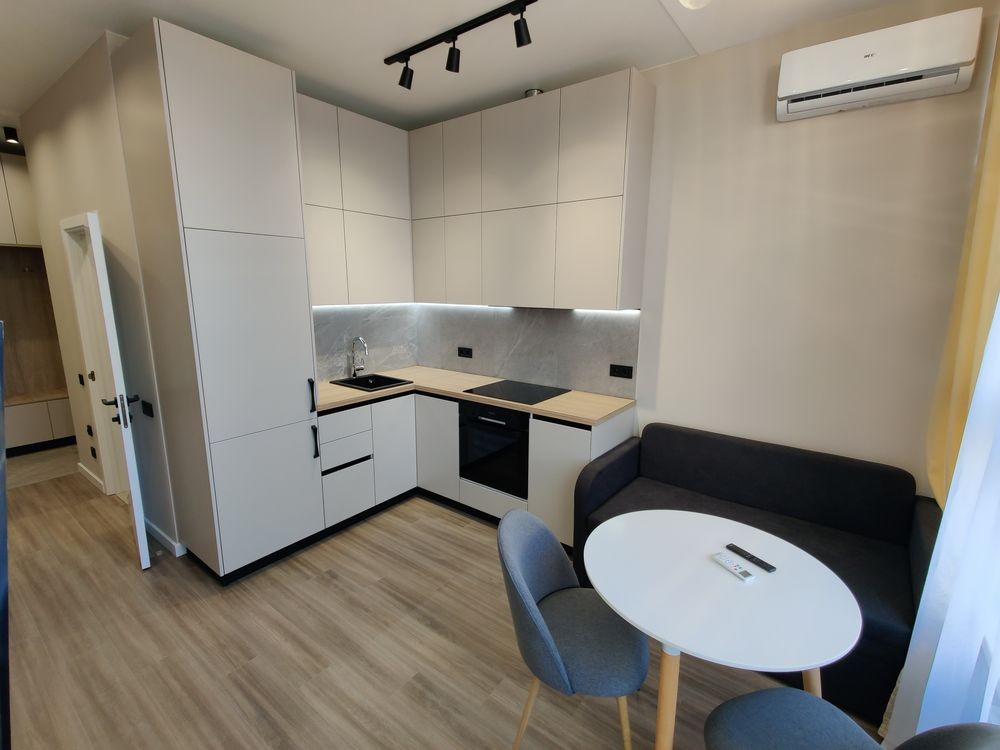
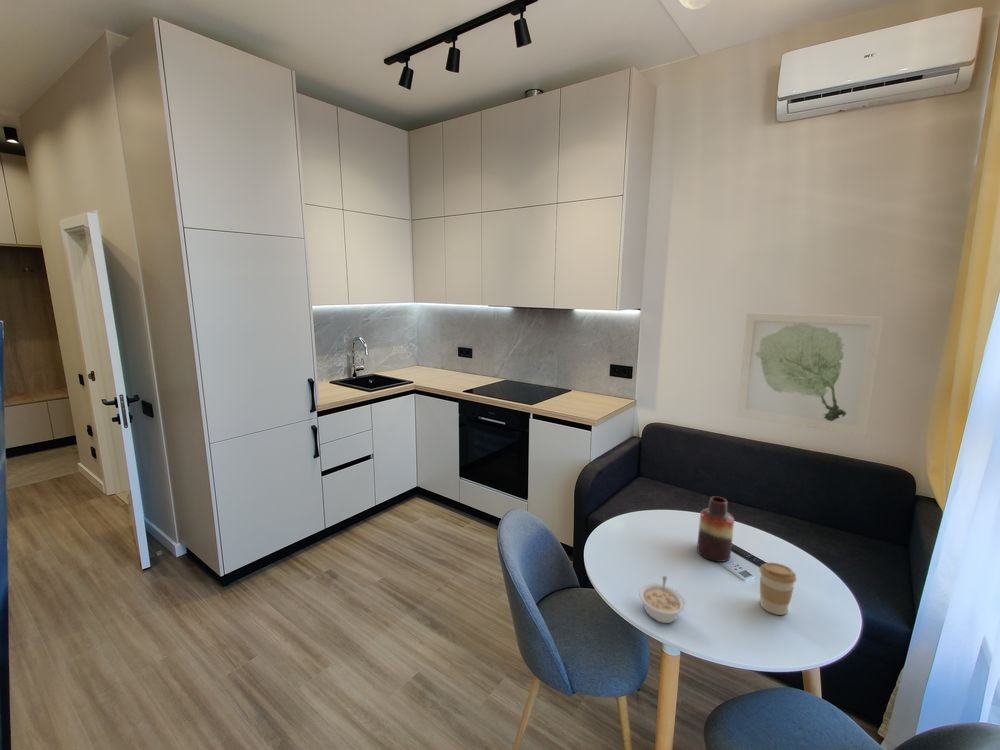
+ legume (660, 602)
+ vase (716, 526)
+ wall art (803, 371)
+ coffee cup (776, 587)
